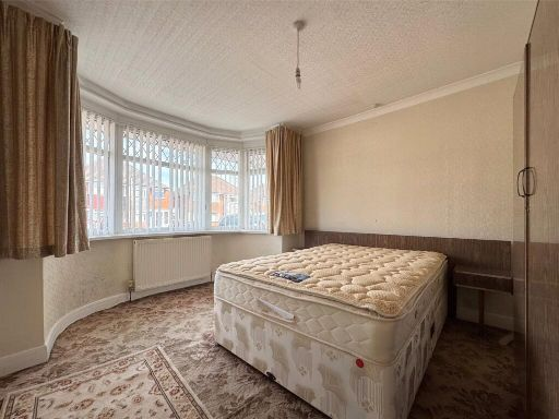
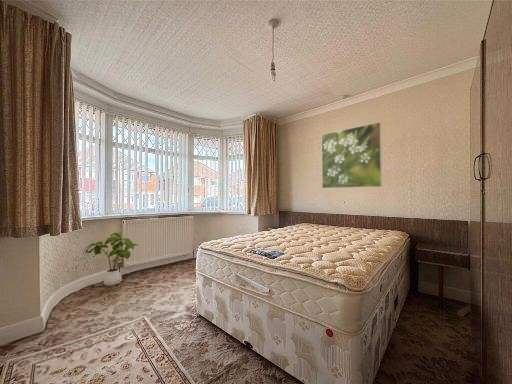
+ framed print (348, 158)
+ house plant (118, 258)
